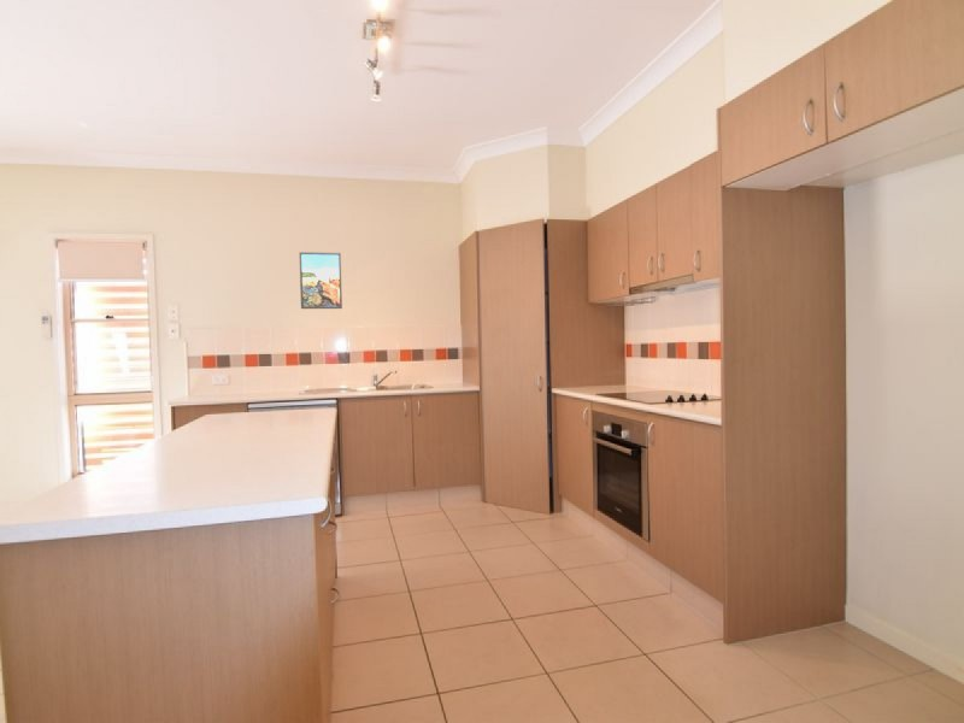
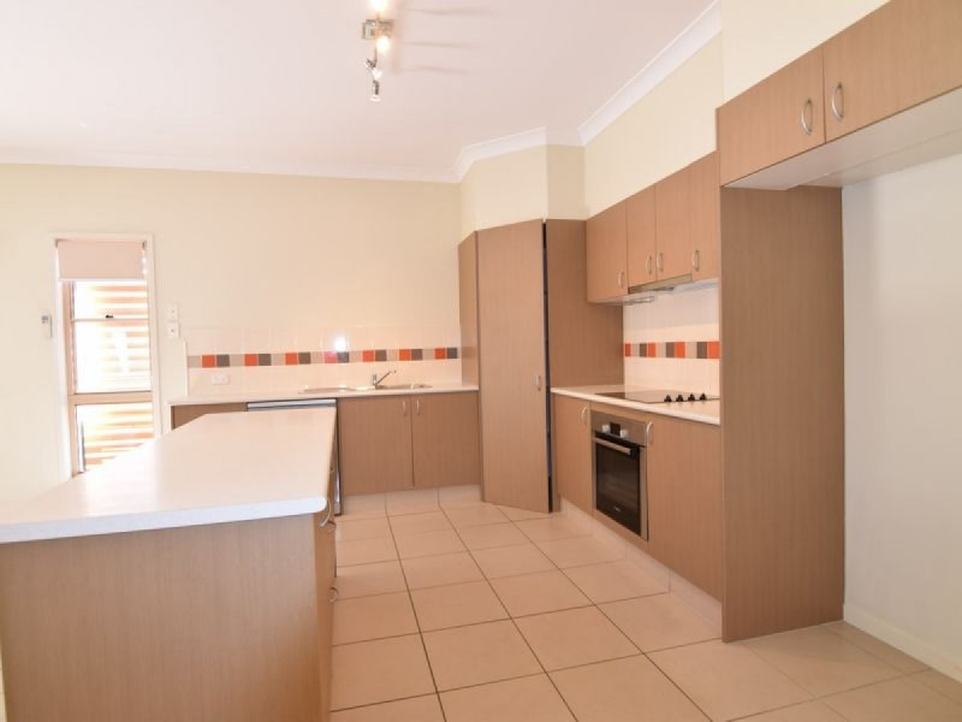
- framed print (321, 280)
